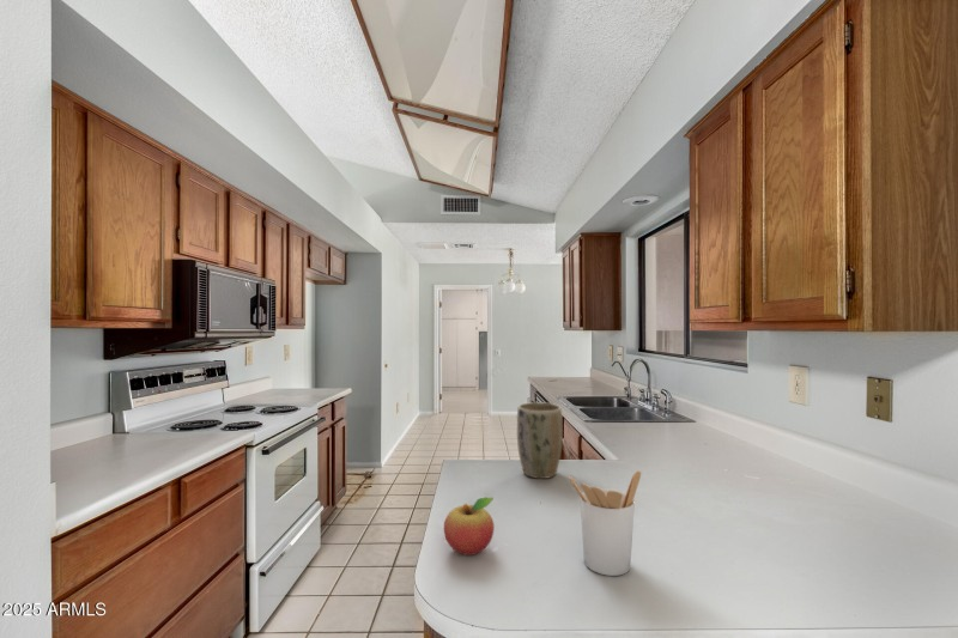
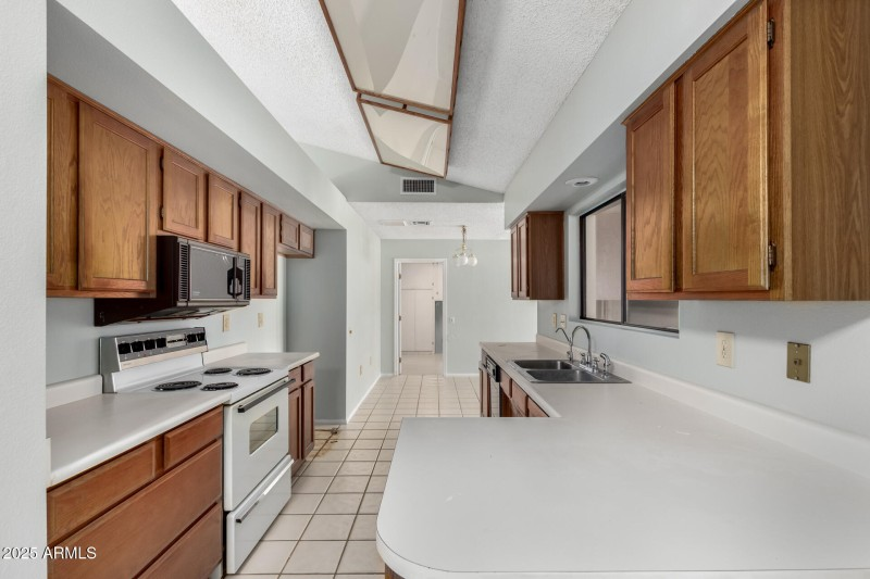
- utensil holder (605, 519)
- fruit (468, 523)
- plant pot (539, 439)
